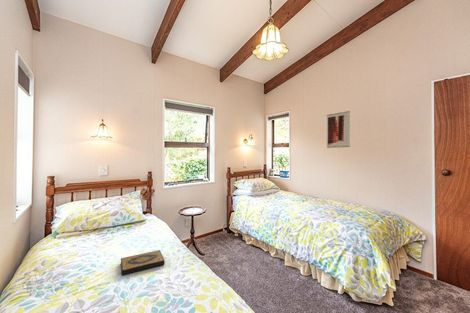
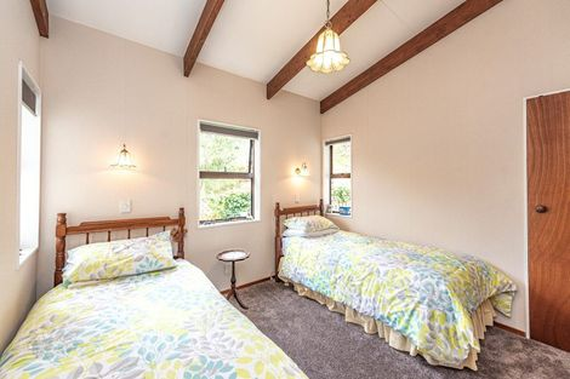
- hardback book (142, 261)
- wall art (337, 130)
